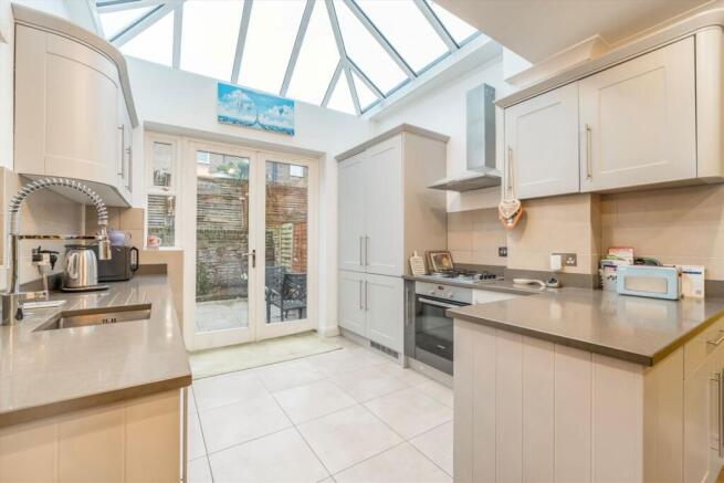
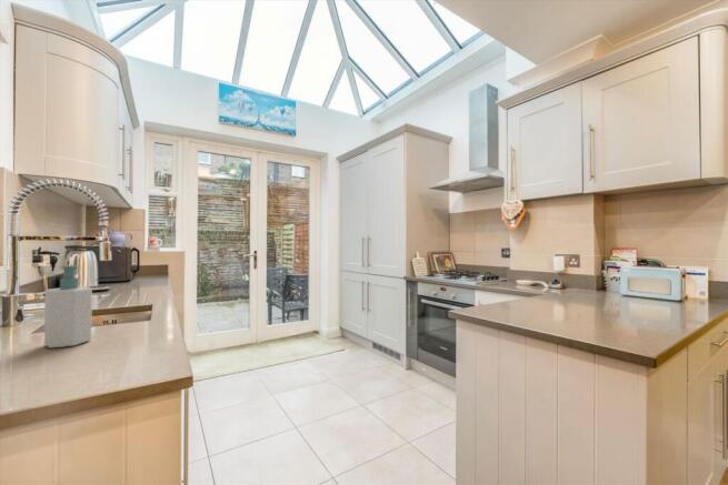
+ soap bottle (69, 304)
